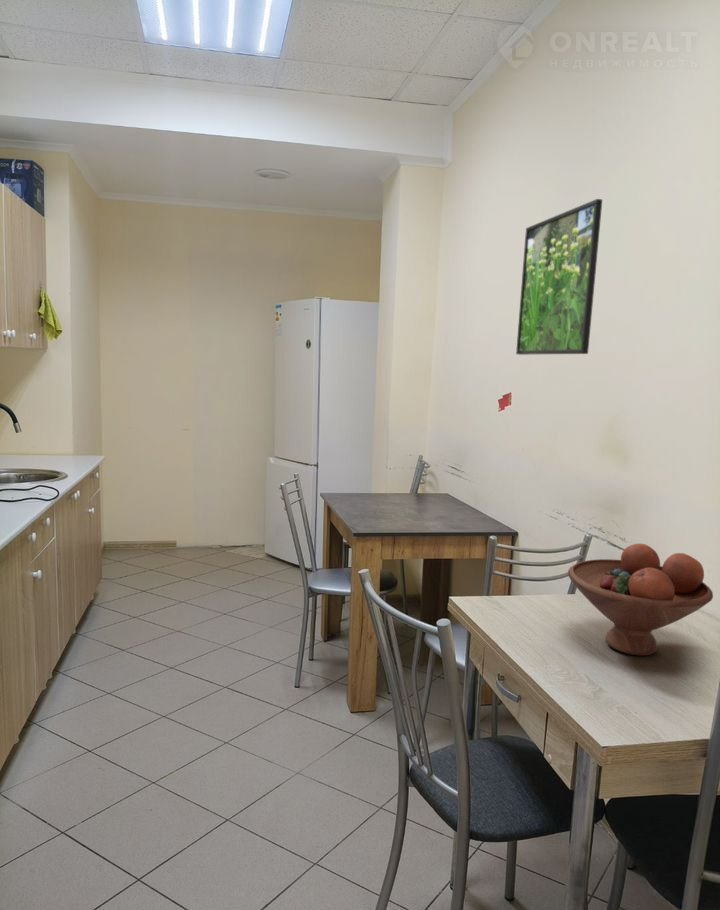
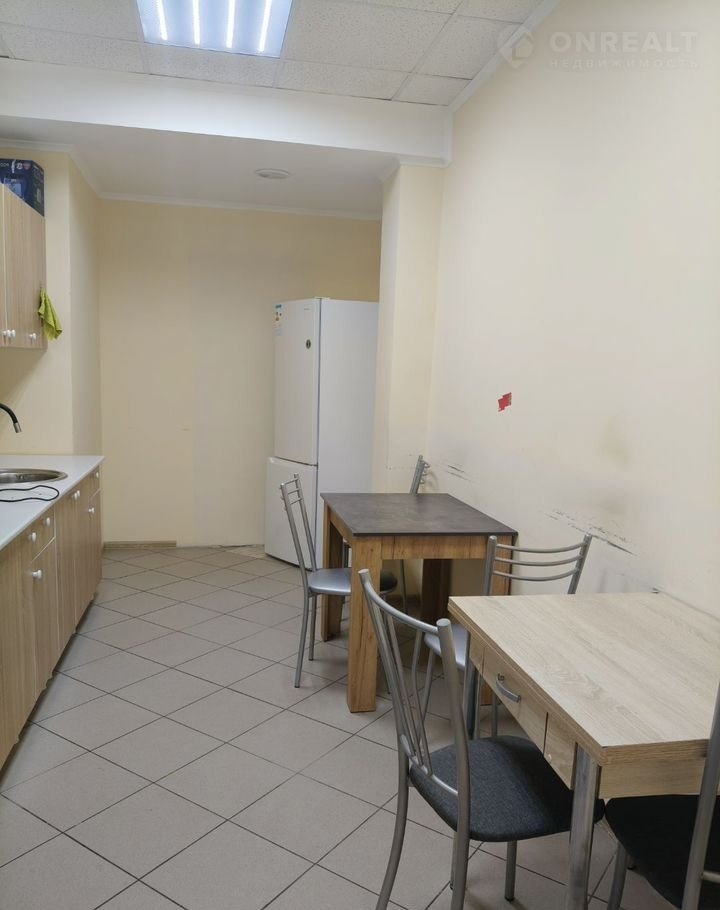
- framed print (554, 285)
- fruit bowl (635, 599)
